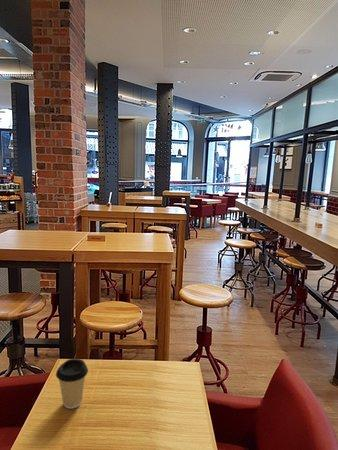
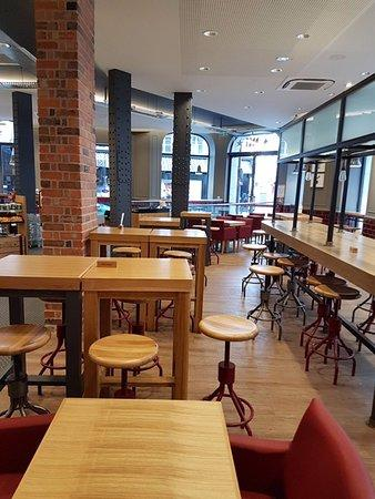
- coffee cup (72, 384)
